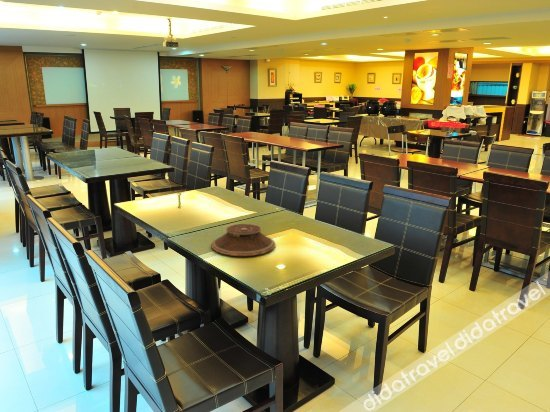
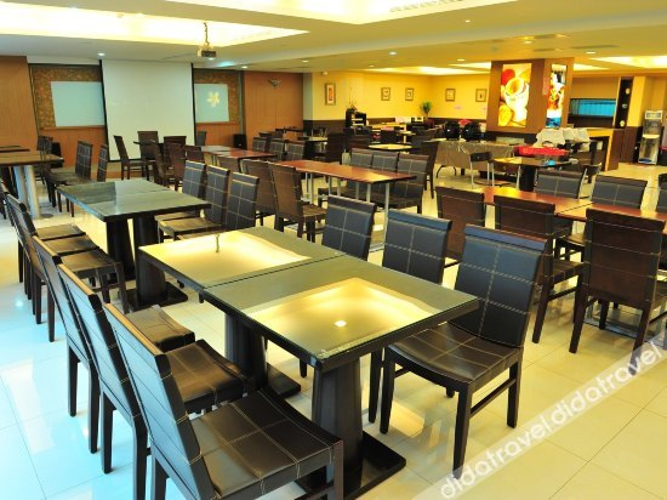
- plate (243, 237)
